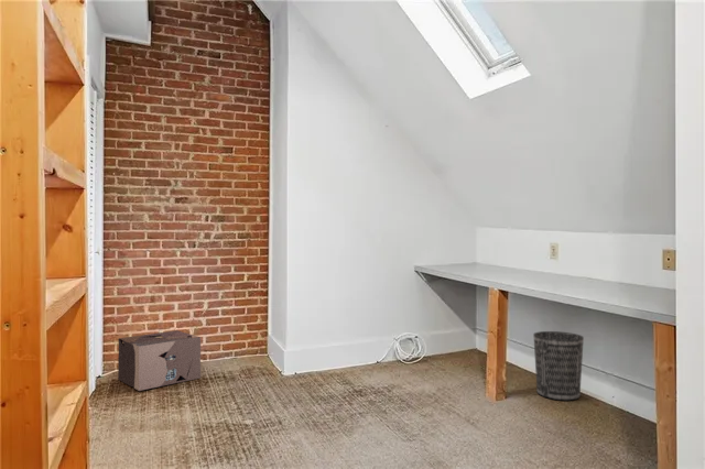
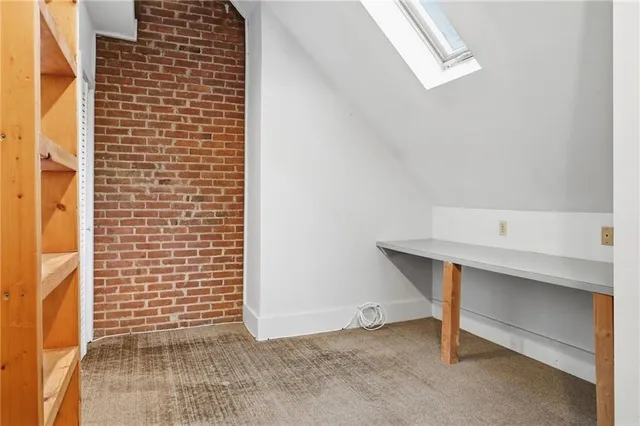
- wastebasket (557, 364)
- cardboard box (159, 358)
